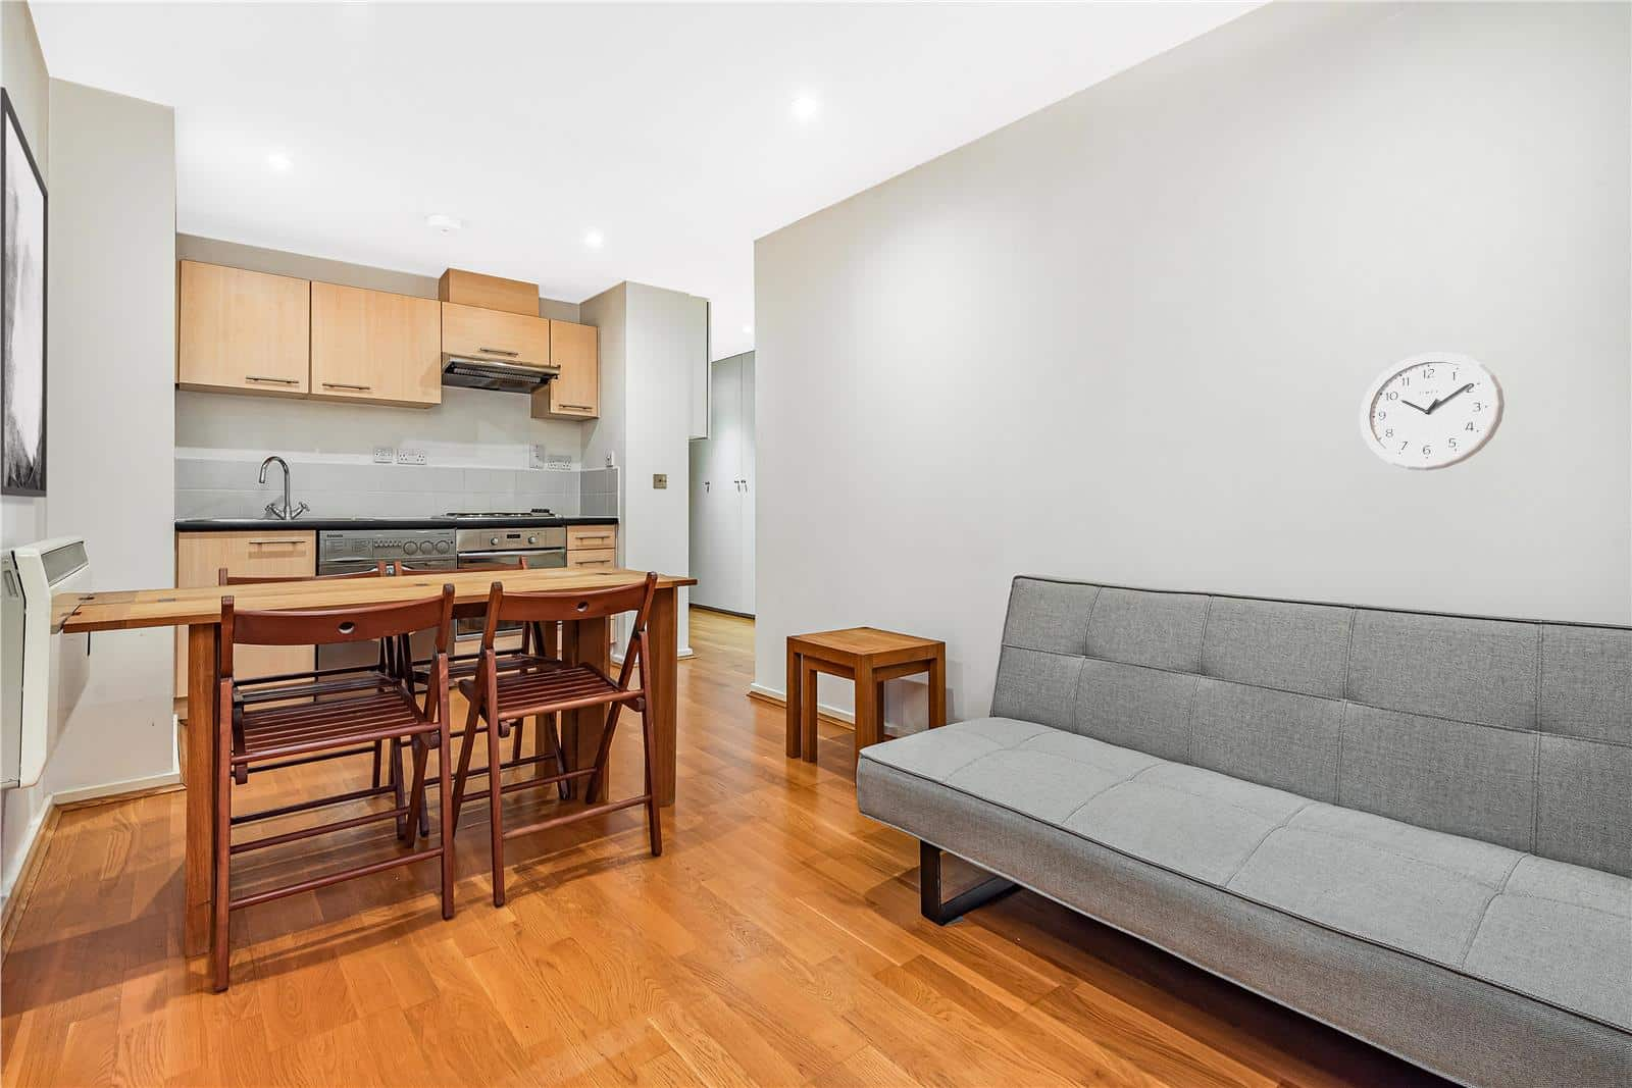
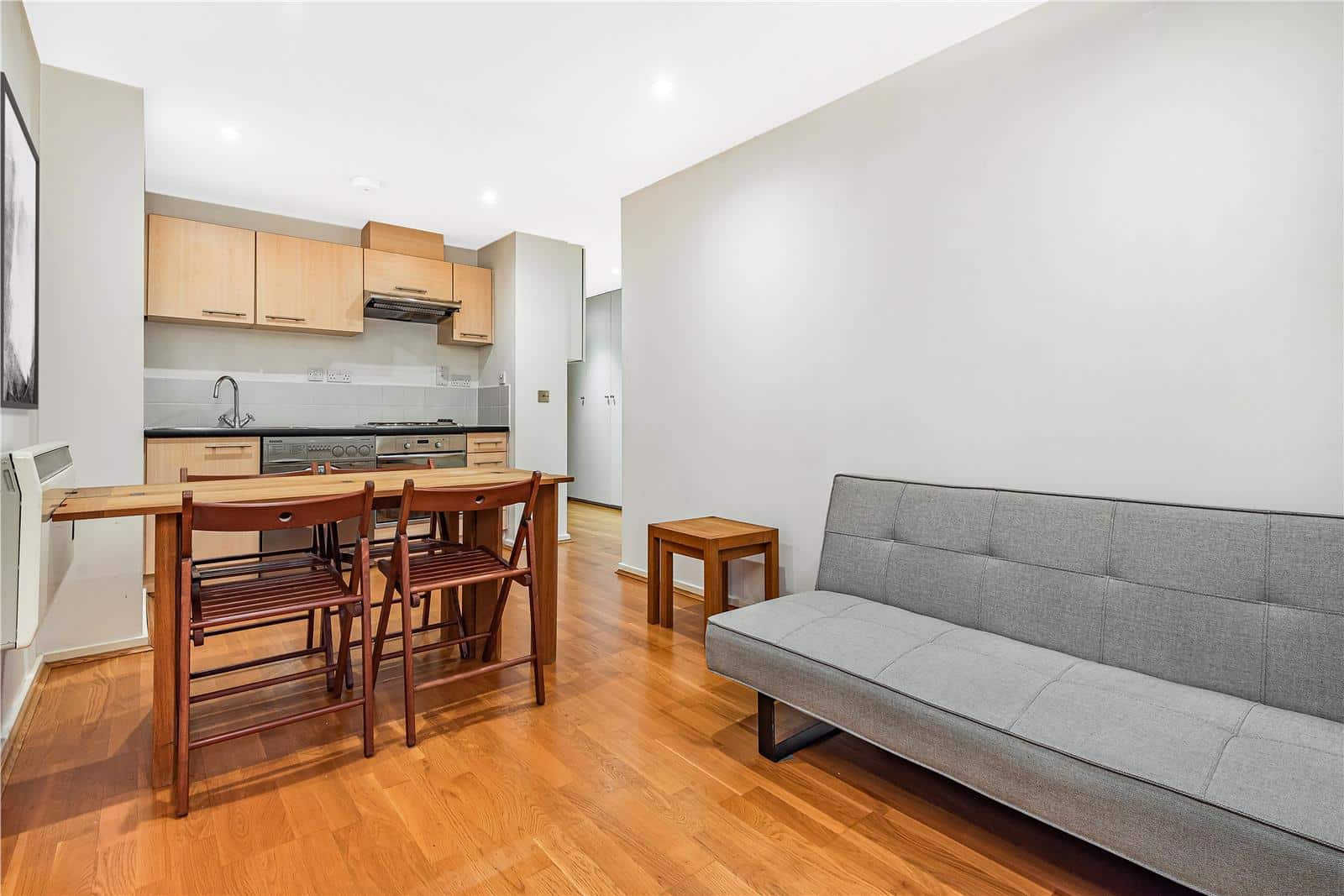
- wall clock (1427, 410)
